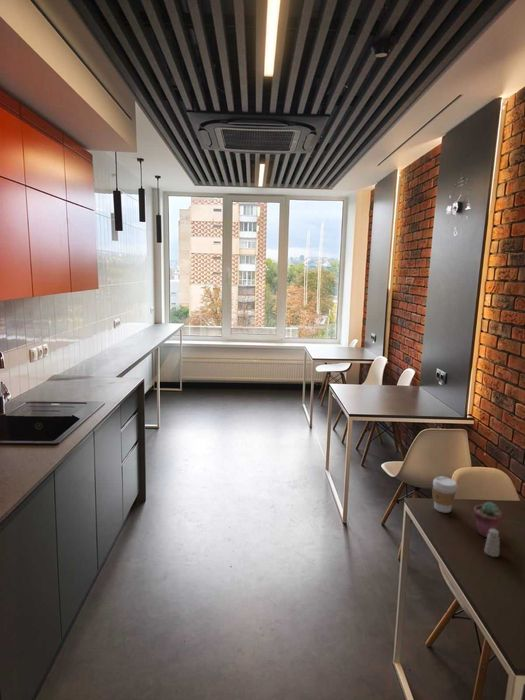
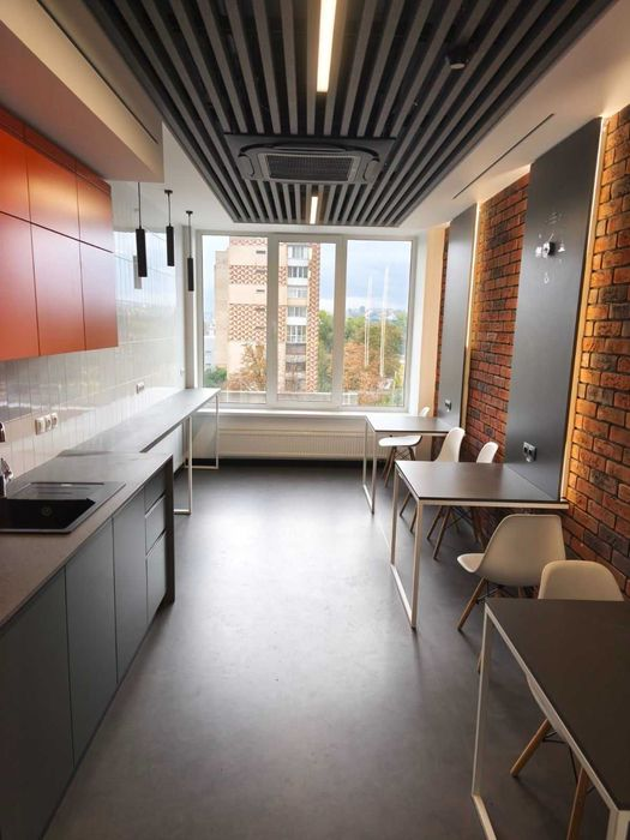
- coffee cup (443, 494)
- potted succulent (487, 517)
- saltshaker (492, 541)
